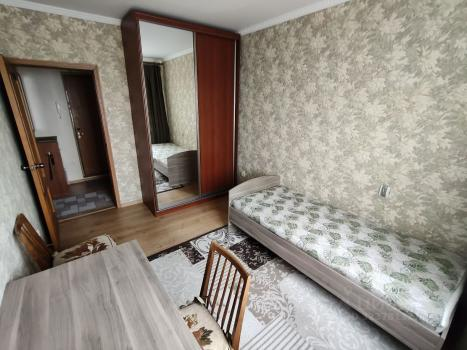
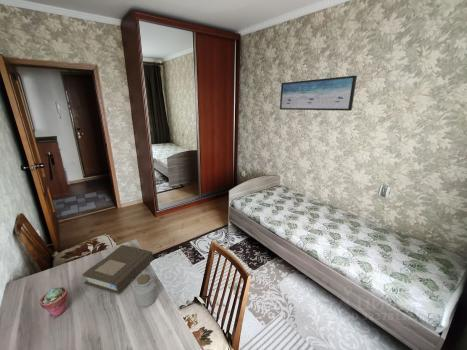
+ potted succulent (55, 300)
+ wall art (312, 95)
+ book (120, 266)
+ jar (144, 288)
